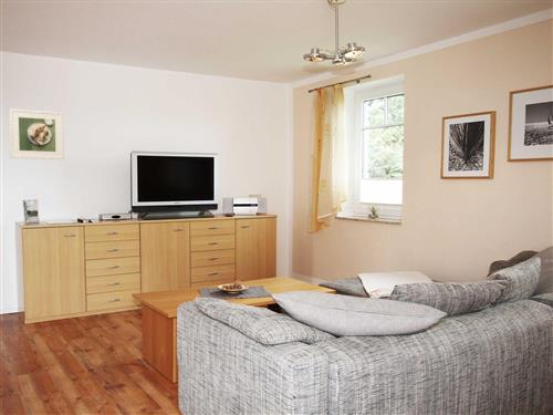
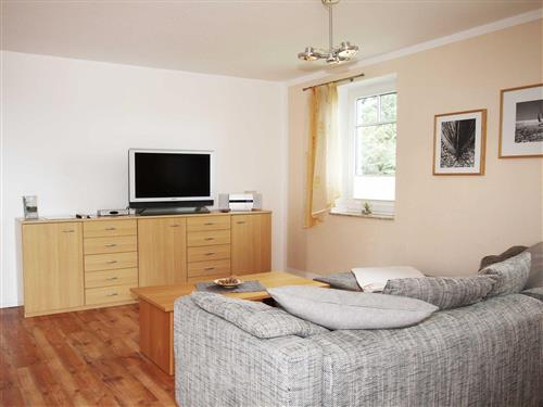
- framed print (36, 134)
